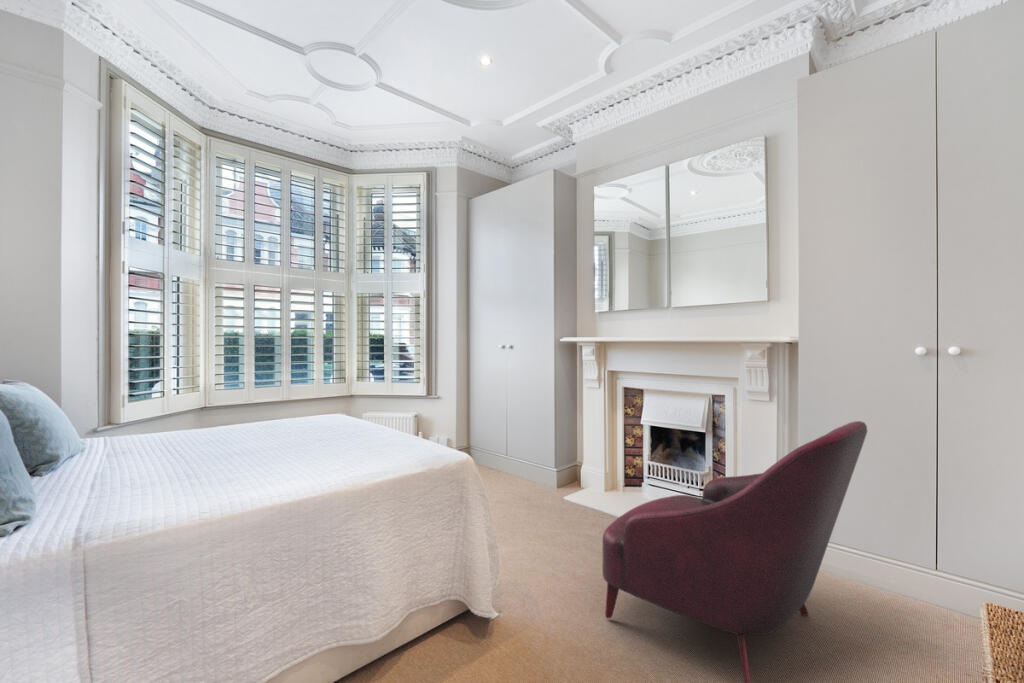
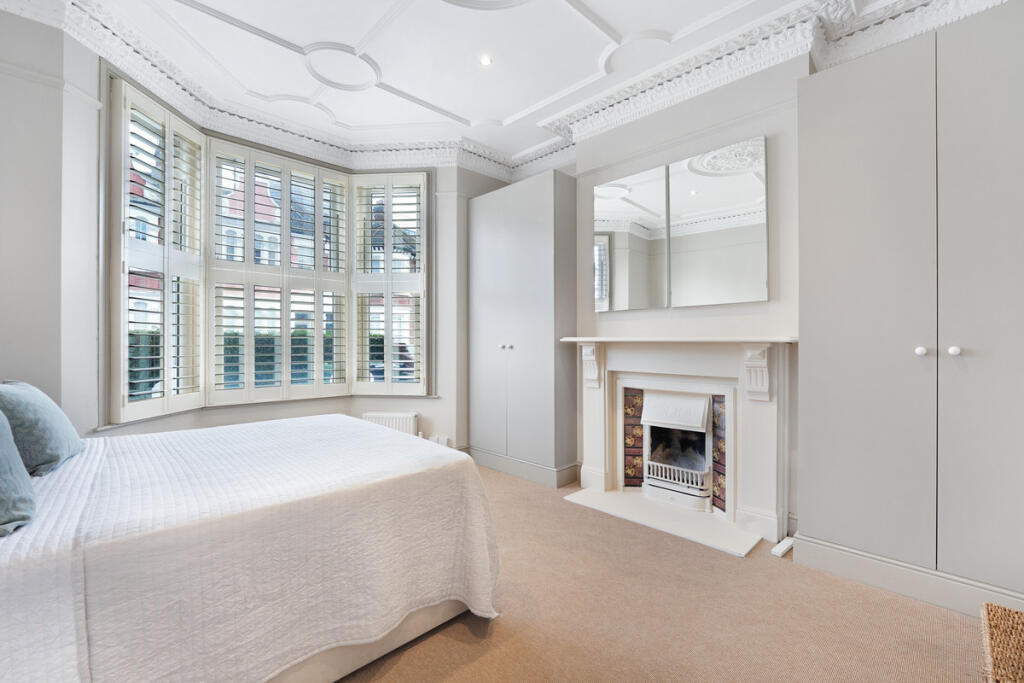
- armchair (728, 517)
